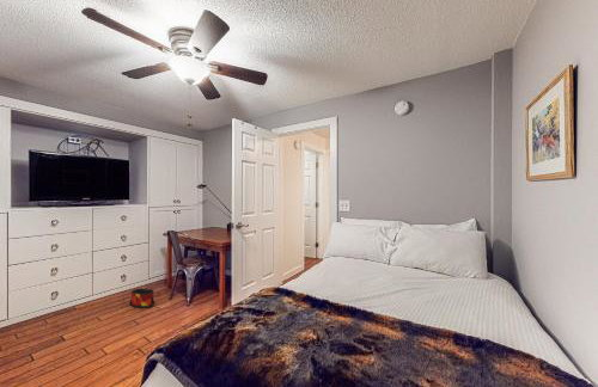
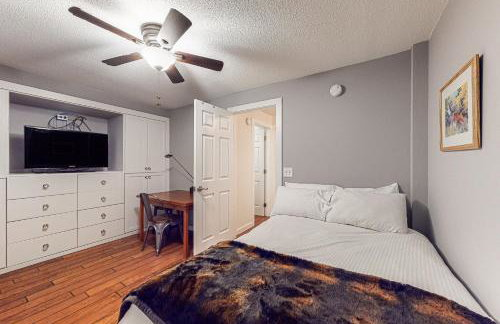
- bag (142, 297)
